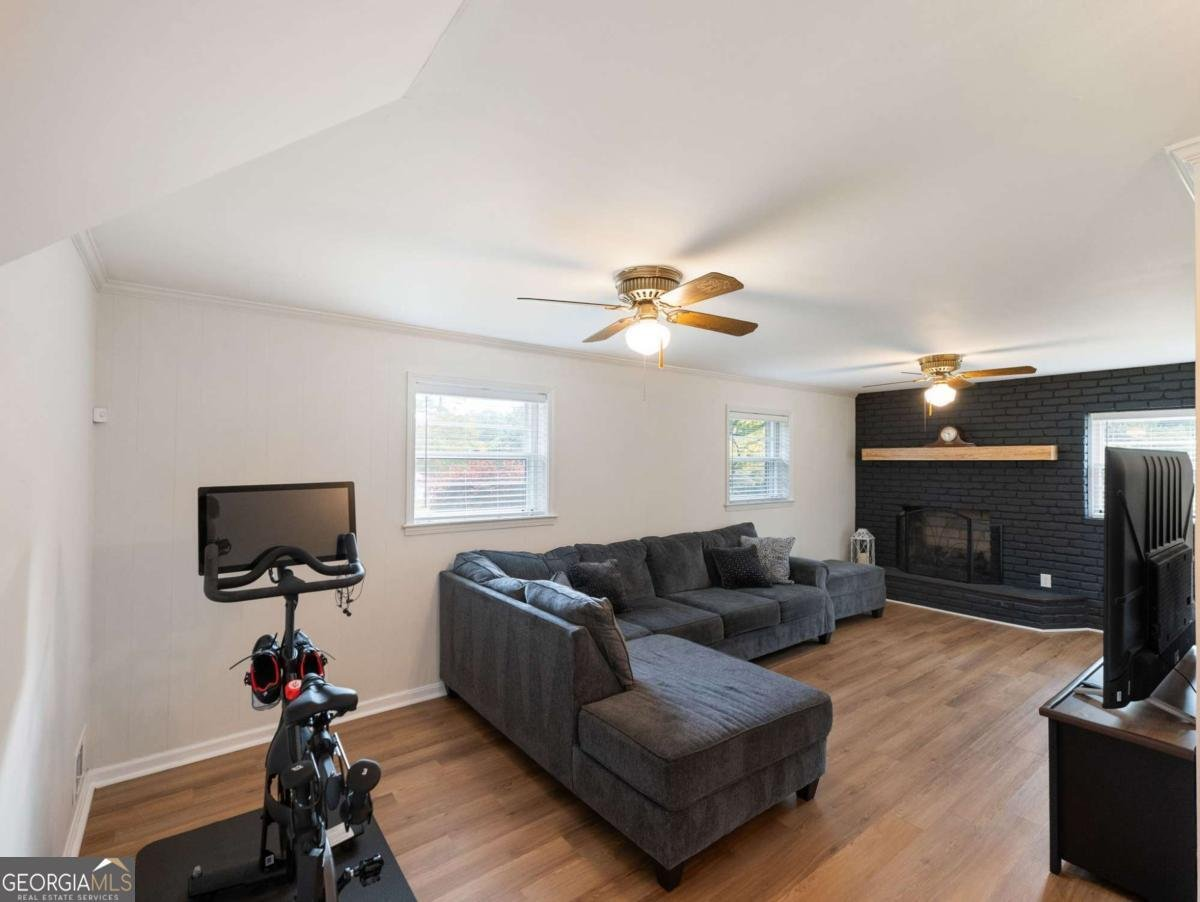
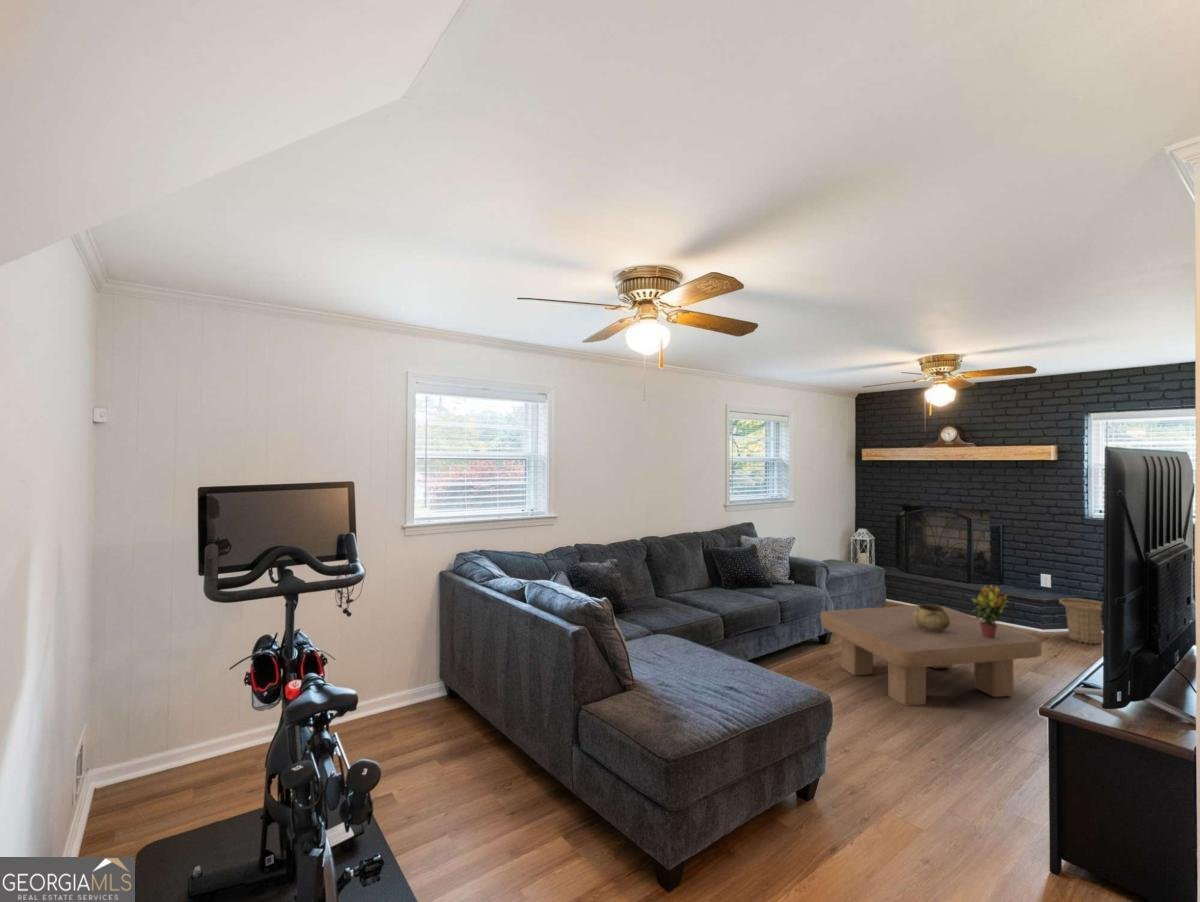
+ decorative bowl (931, 618)
+ coffee table (922, 652)
+ basket (1084, 621)
+ potted plant (988, 610)
